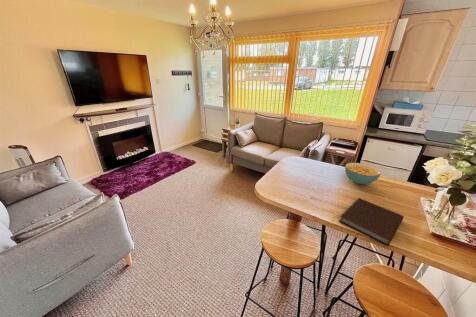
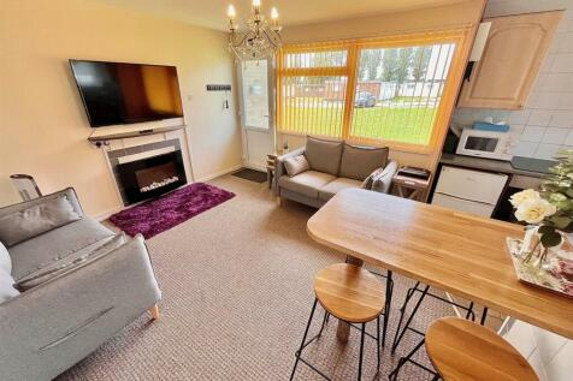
- notebook (371, 218)
- cereal bowl (360, 175)
